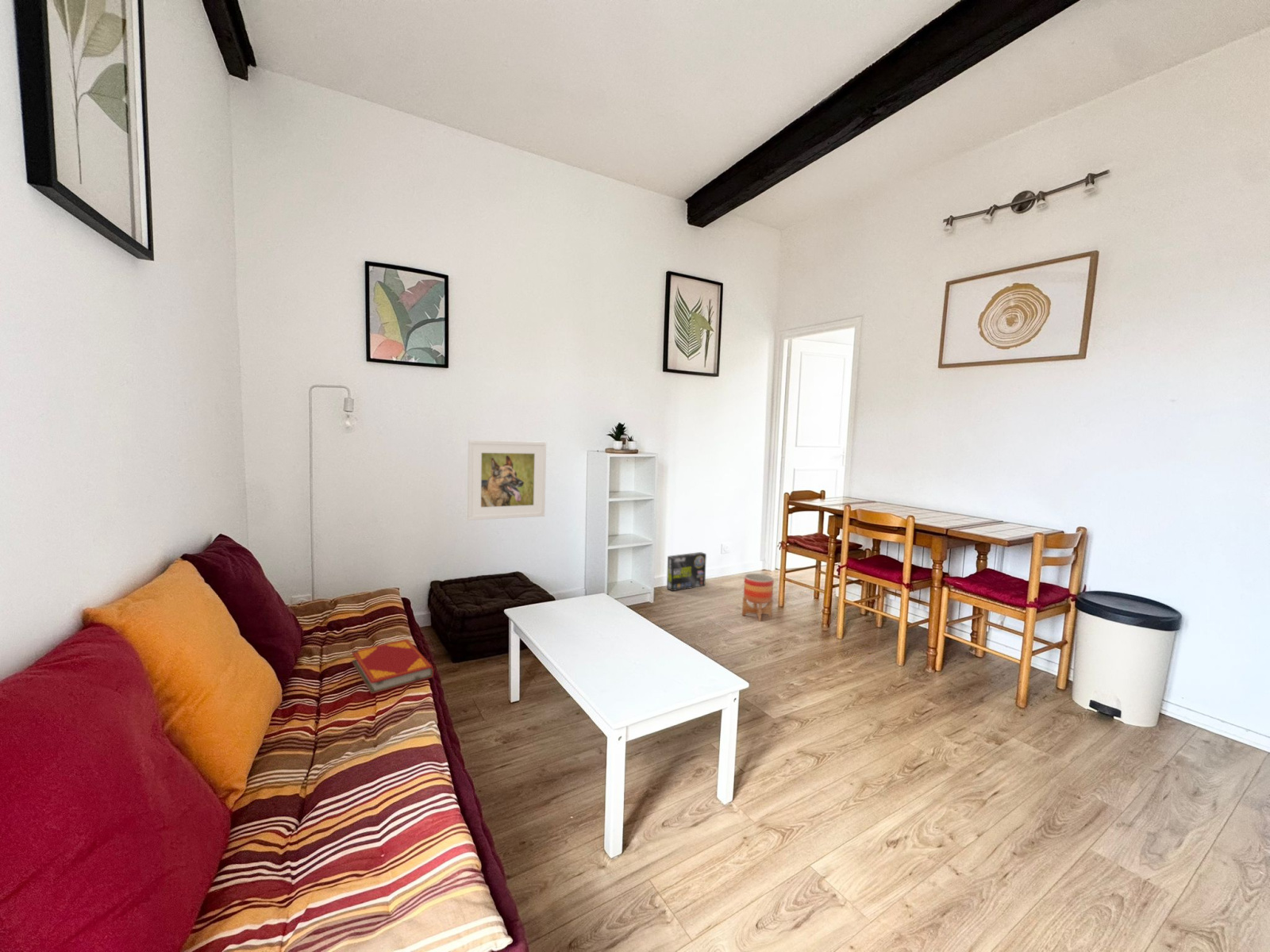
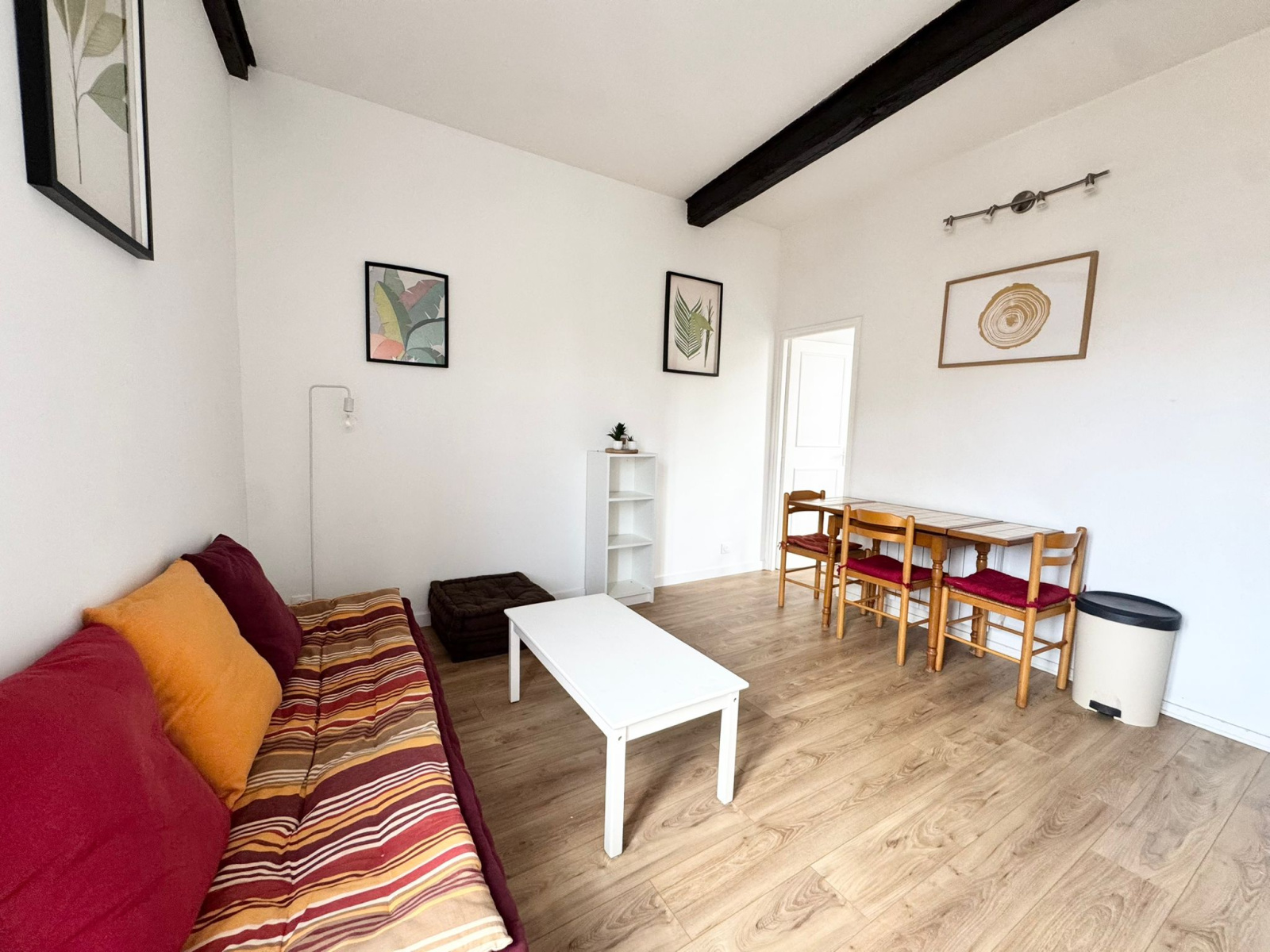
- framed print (508, 479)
- hardback book (391, 663)
- planter (757, 597)
- box (687, 570)
